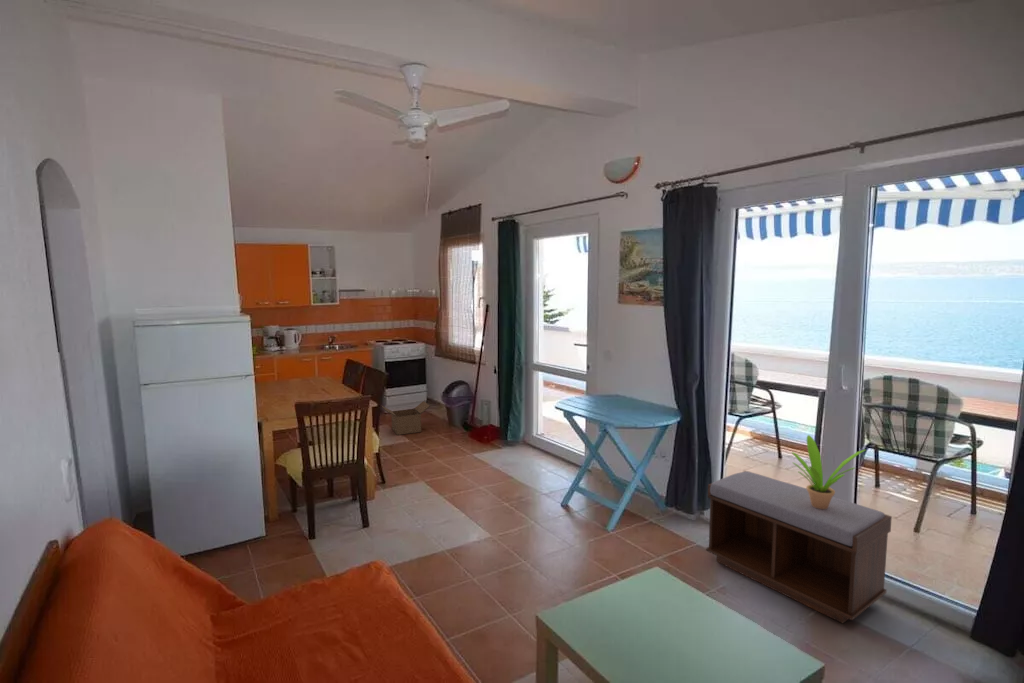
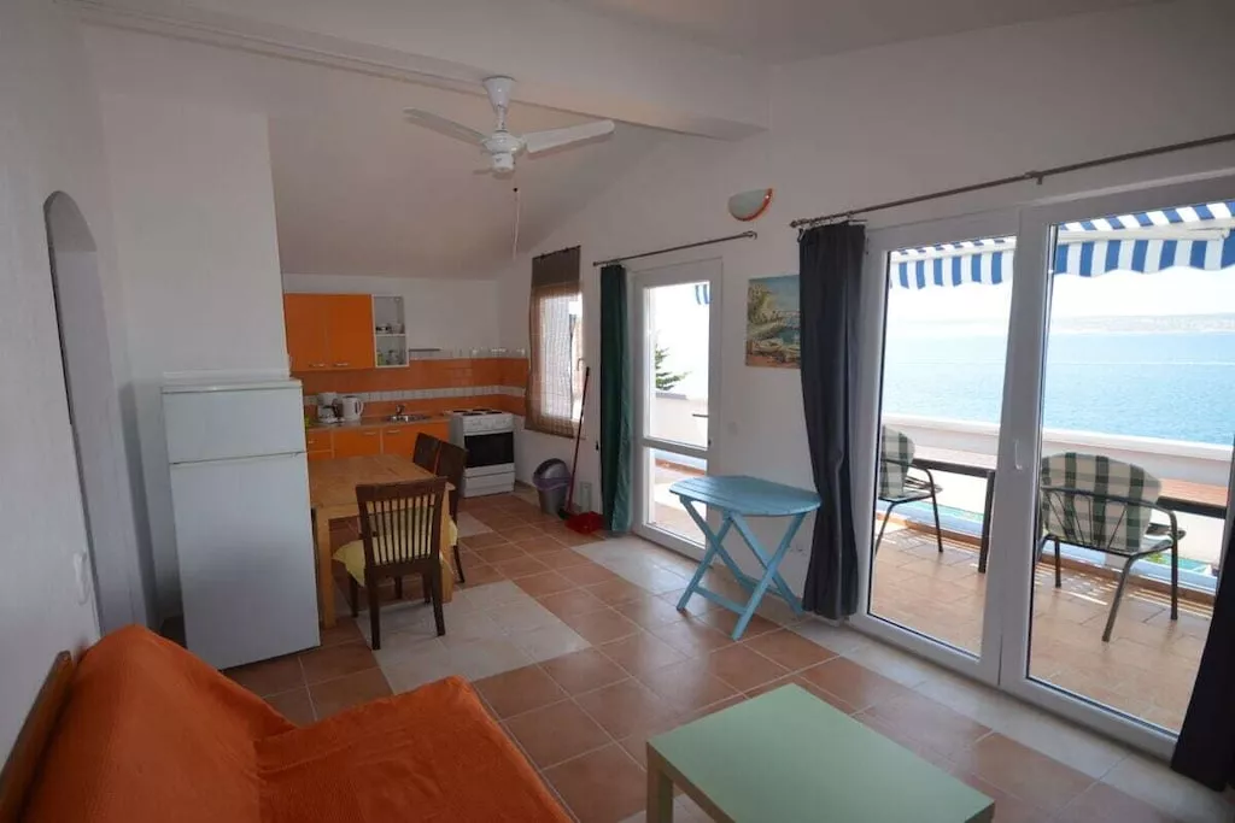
- bench (790, 537)
- box (406, 418)
- potted plant (822, 476)
